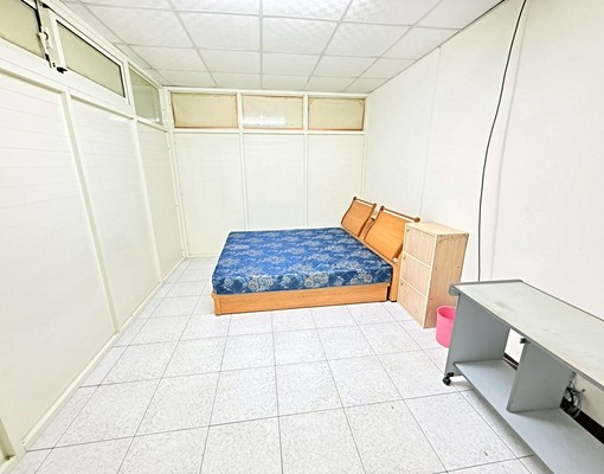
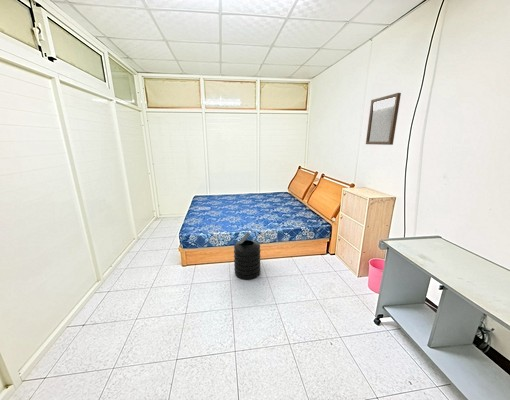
+ trash can (247, 253)
+ home mirror (381, 121)
